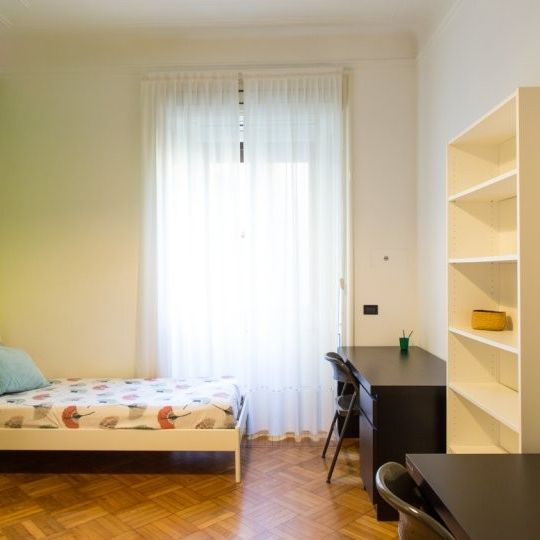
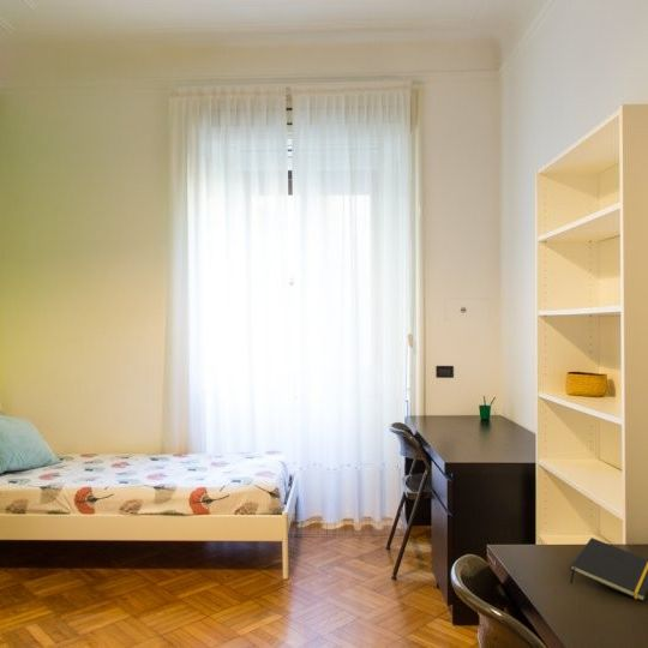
+ notepad (614, 566)
